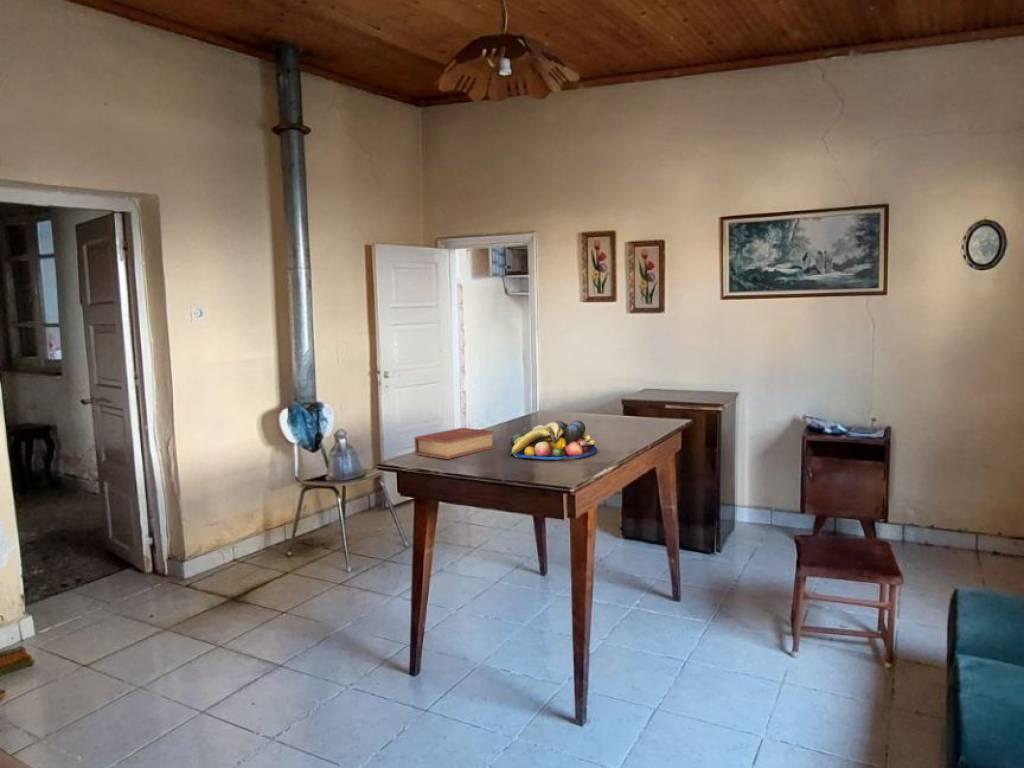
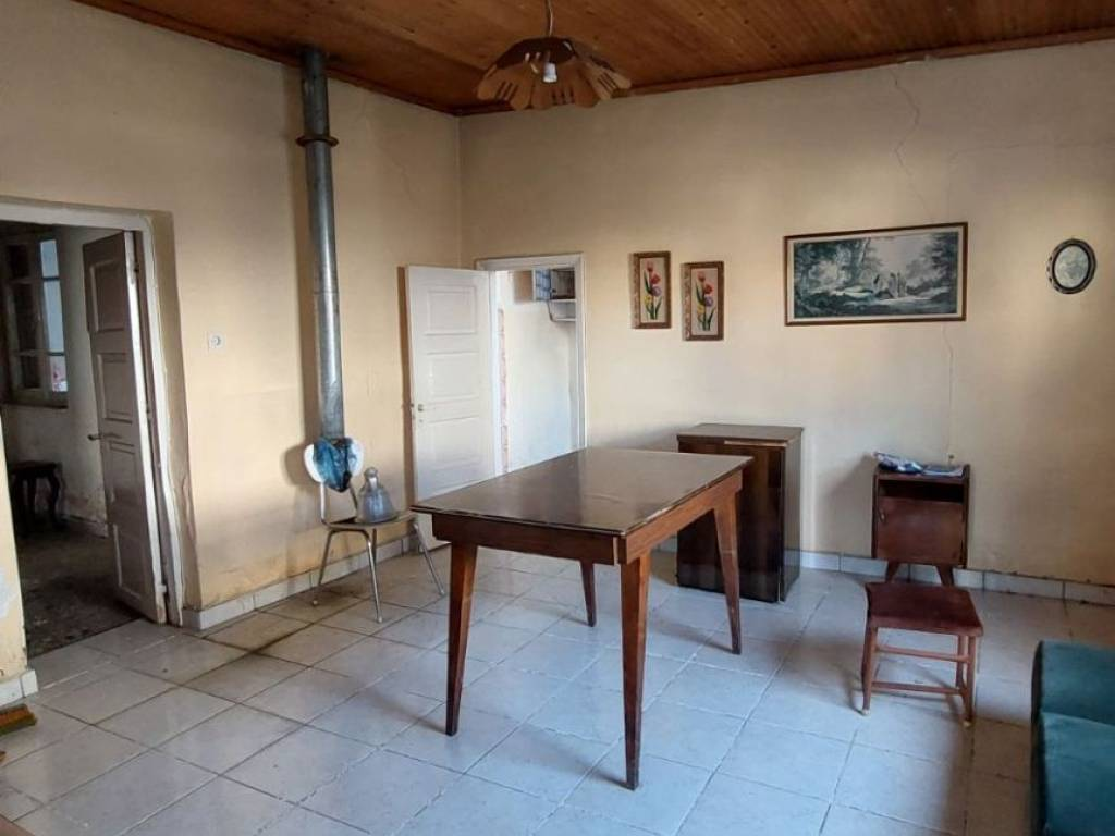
- fruit bowl (553, 436)
- book (455, 442)
